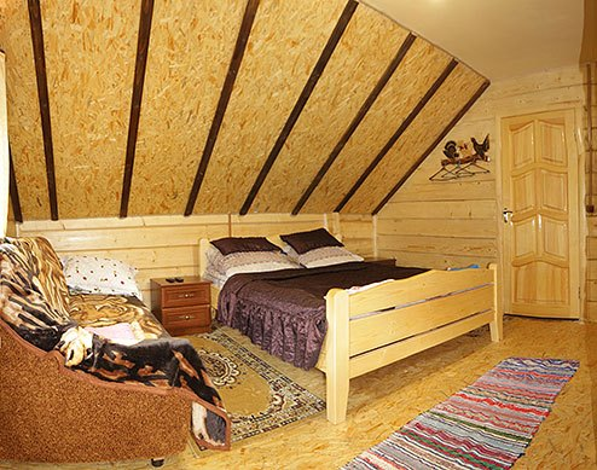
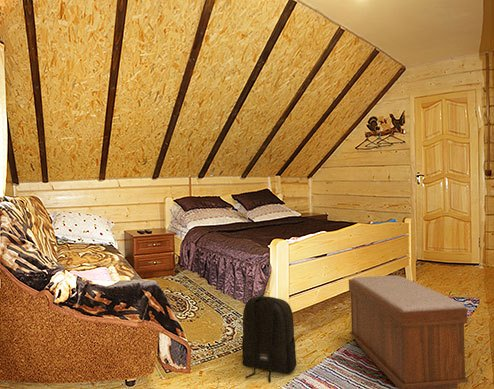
+ backpack (266, 330)
+ bench (400, 325)
